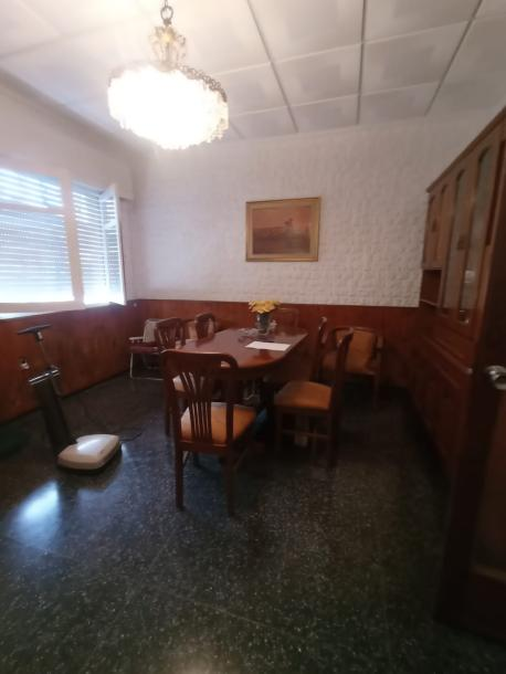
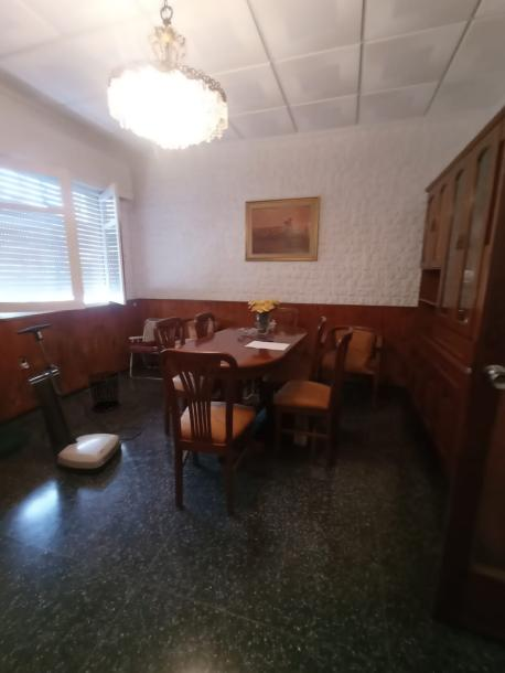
+ waste bin (105, 391)
